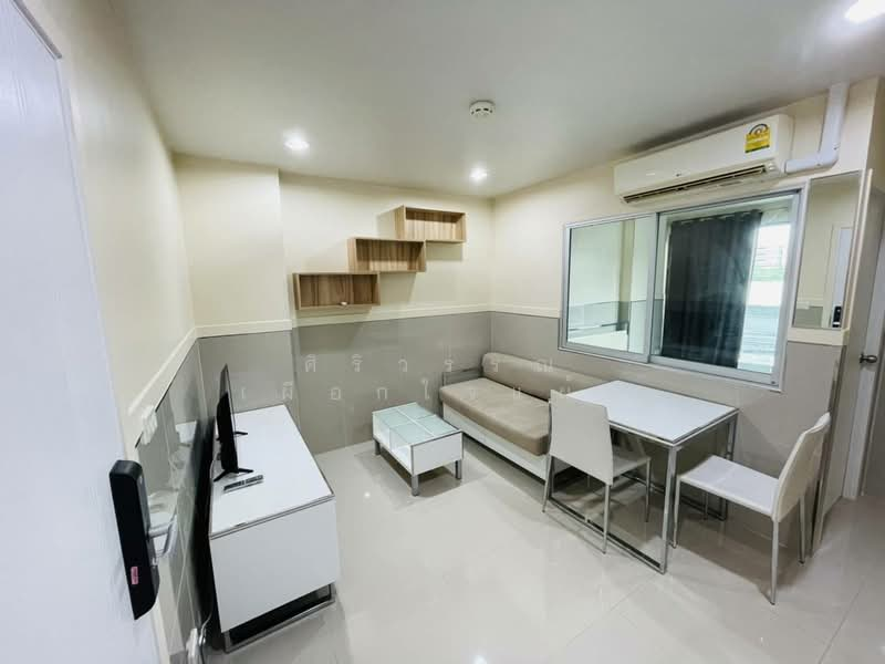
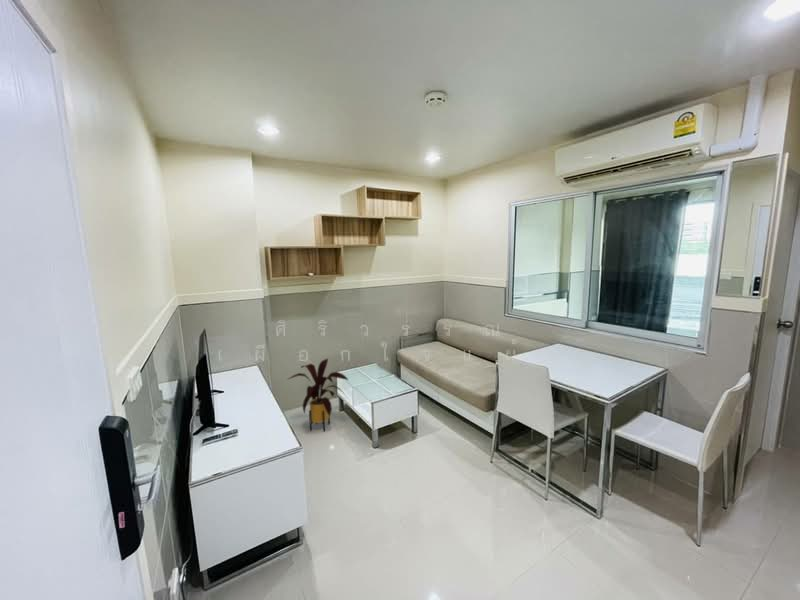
+ house plant (316, 395)
